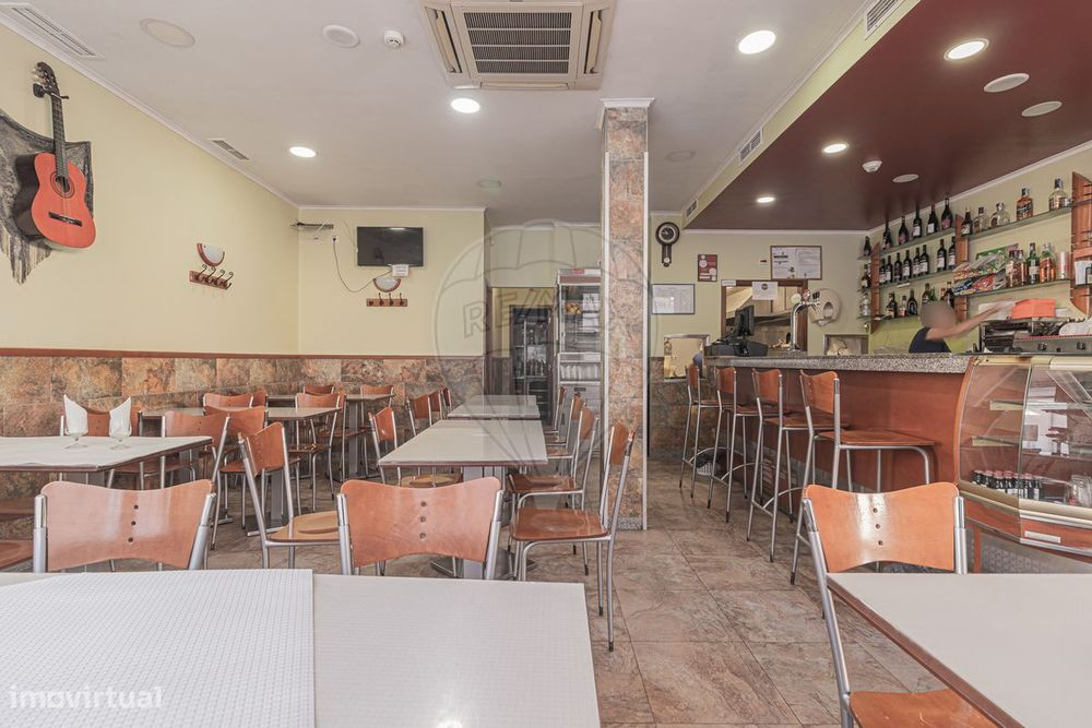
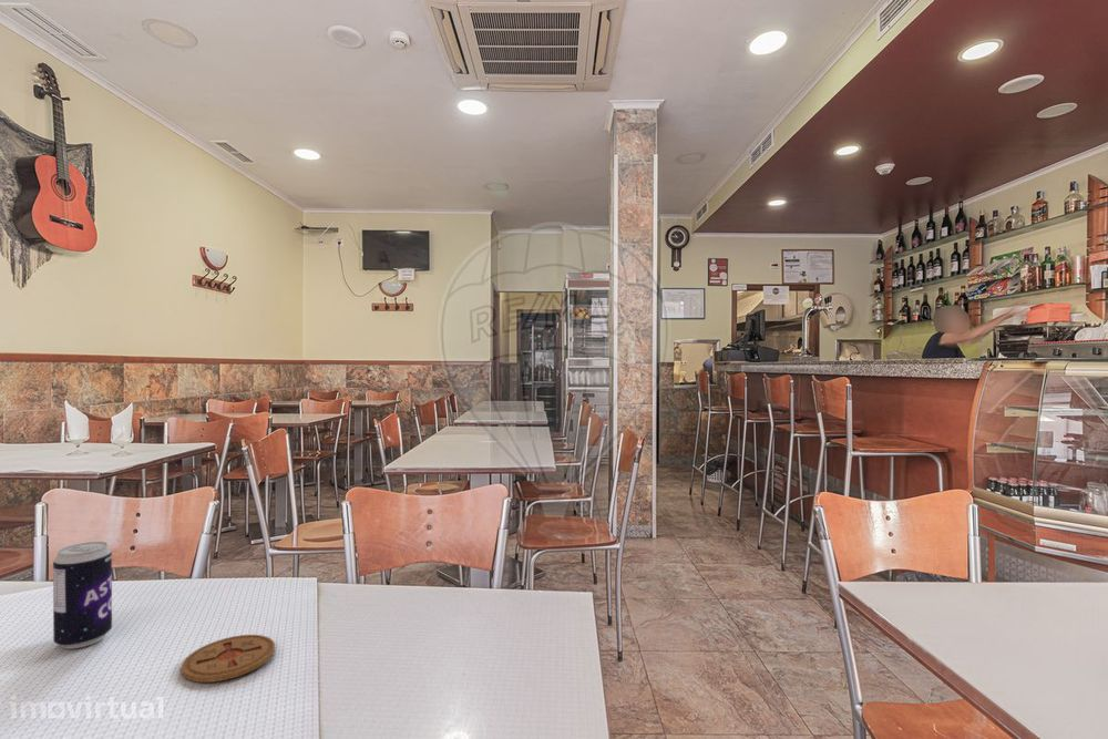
+ beverage can (83, 594)
+ coaster (229, 656)
